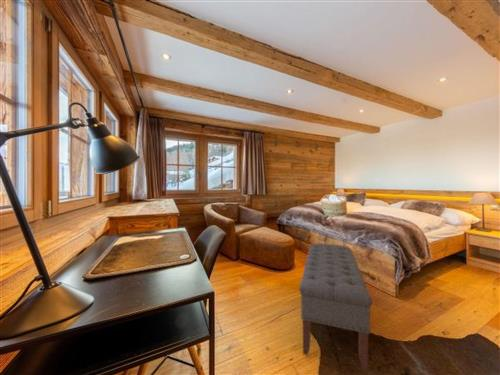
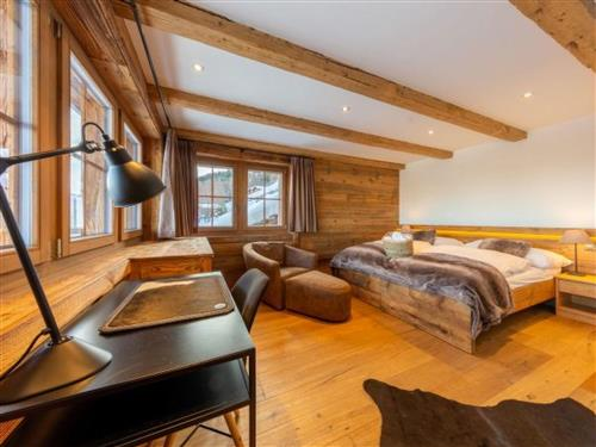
- bench (331, 286)
